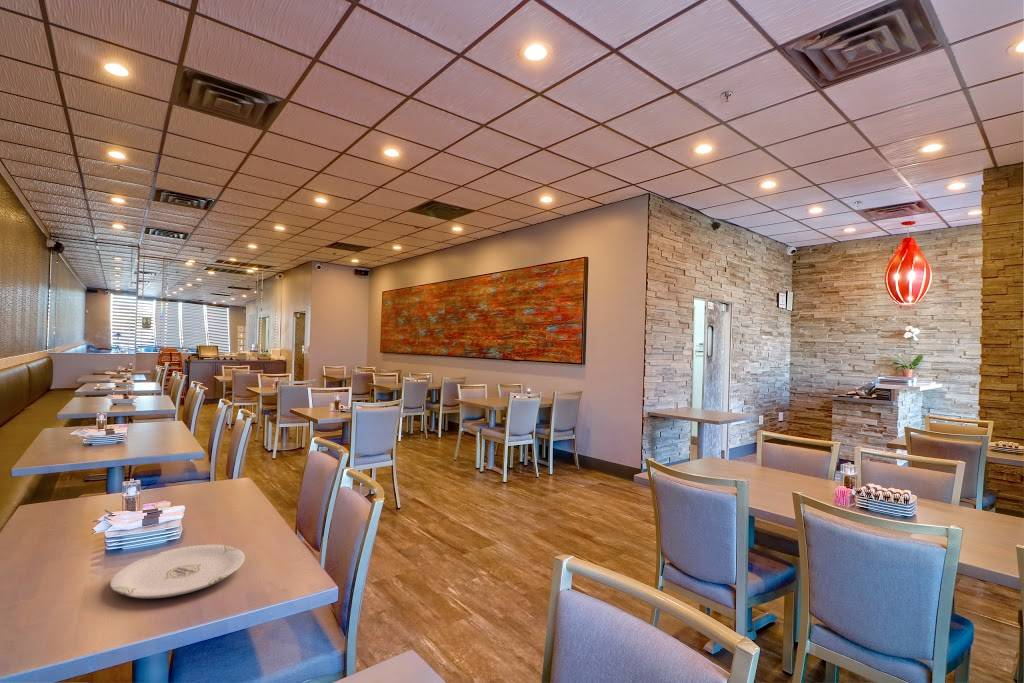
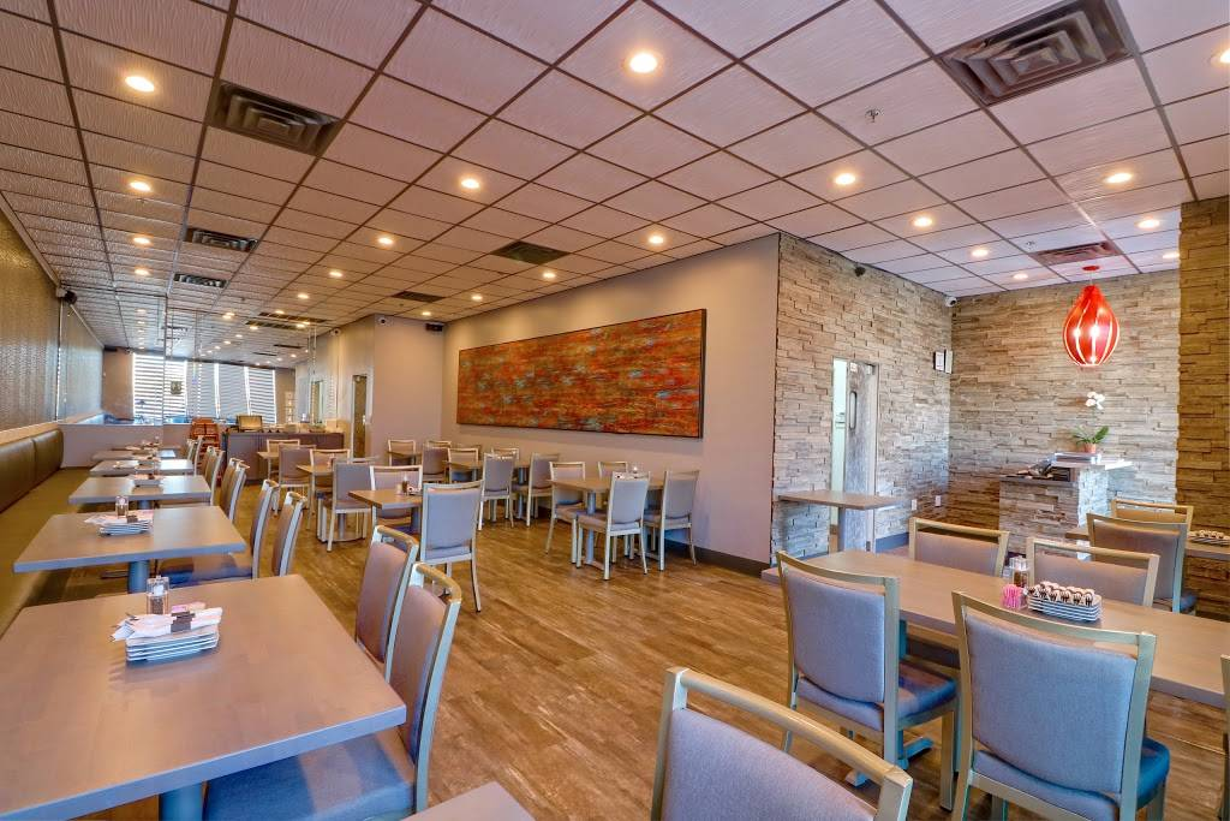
- plate (181, 571)
